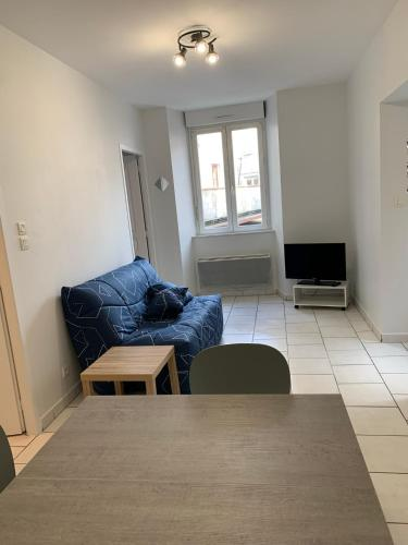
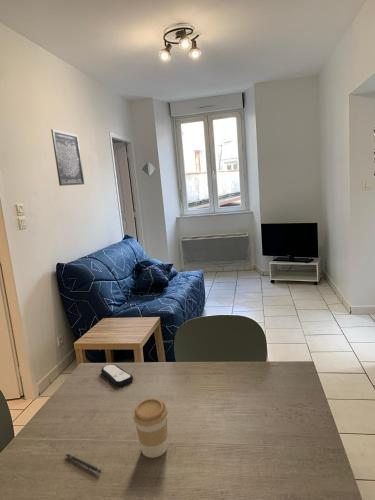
+ remote control (116, 374)
+ pen (82, 462)
+ coffee cup (152, 427)
+ wall art (69, 158)
